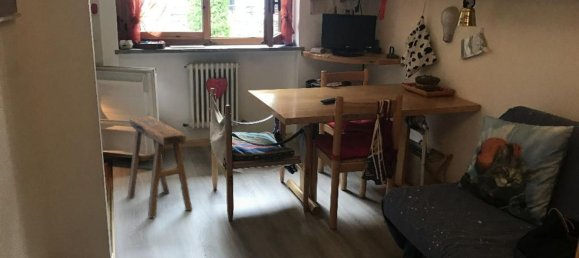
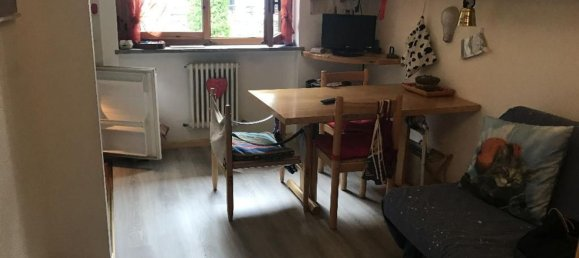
- stool (156, 165)
